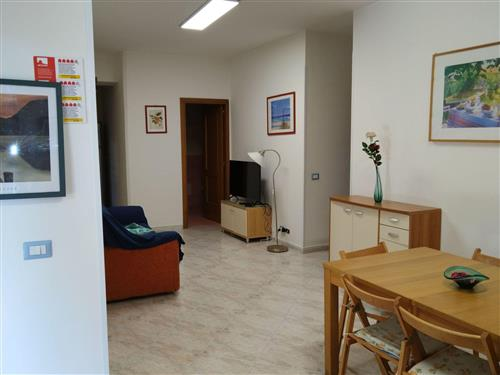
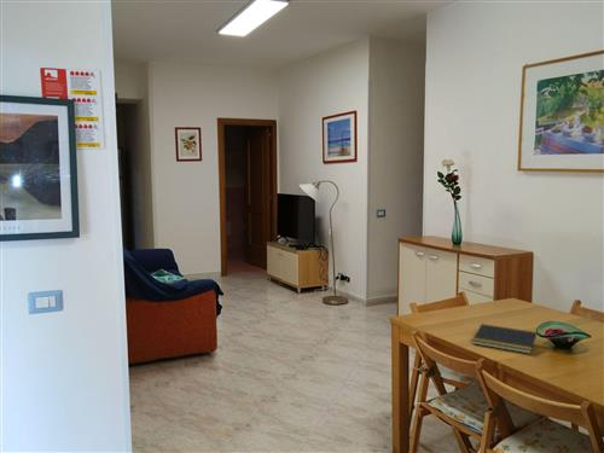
+ notepad (504, 337)
